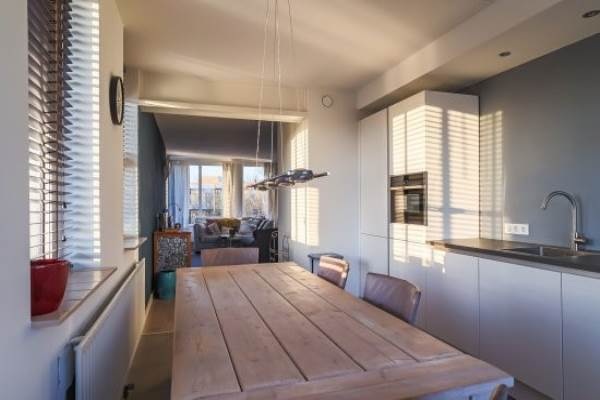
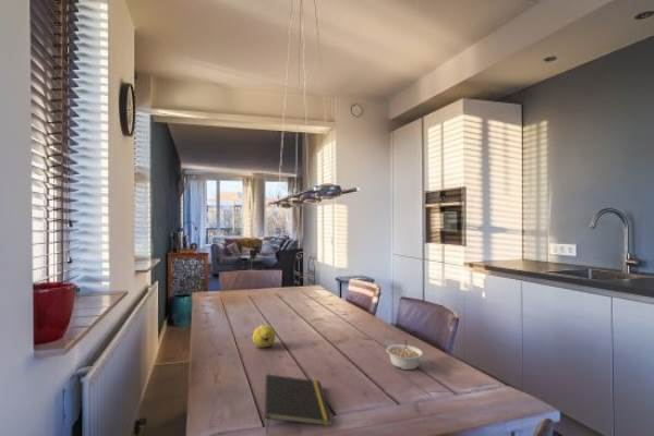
+ notepad (295, 397)
+ legume (403, 355)
+ fruit (264, 336)
